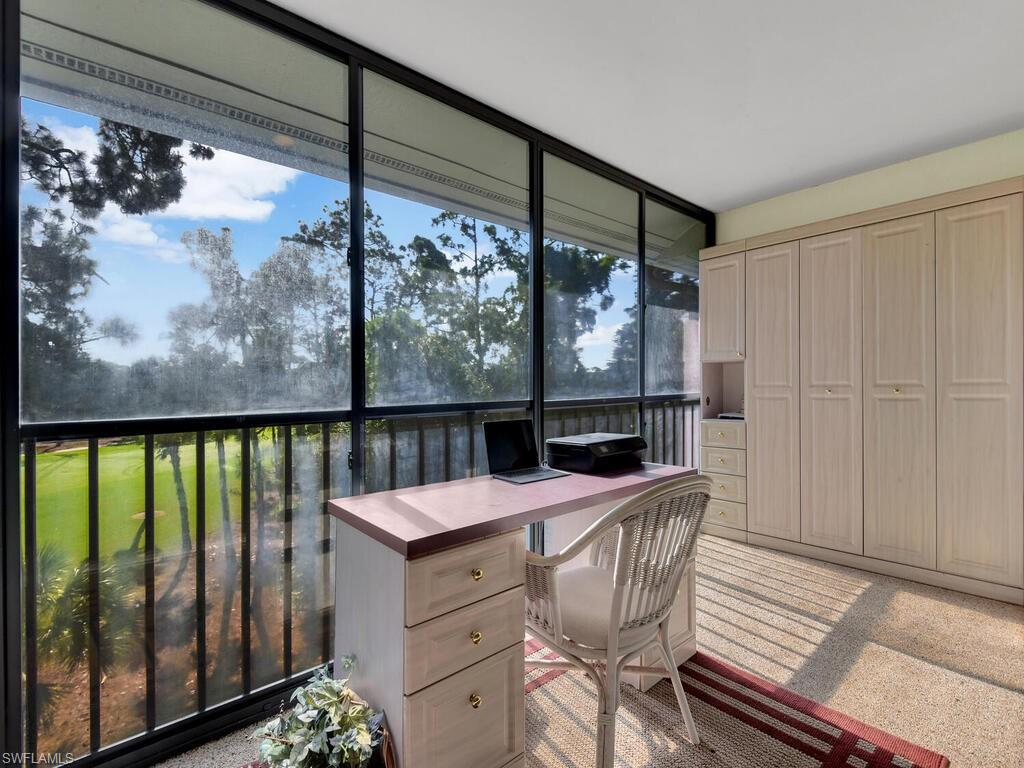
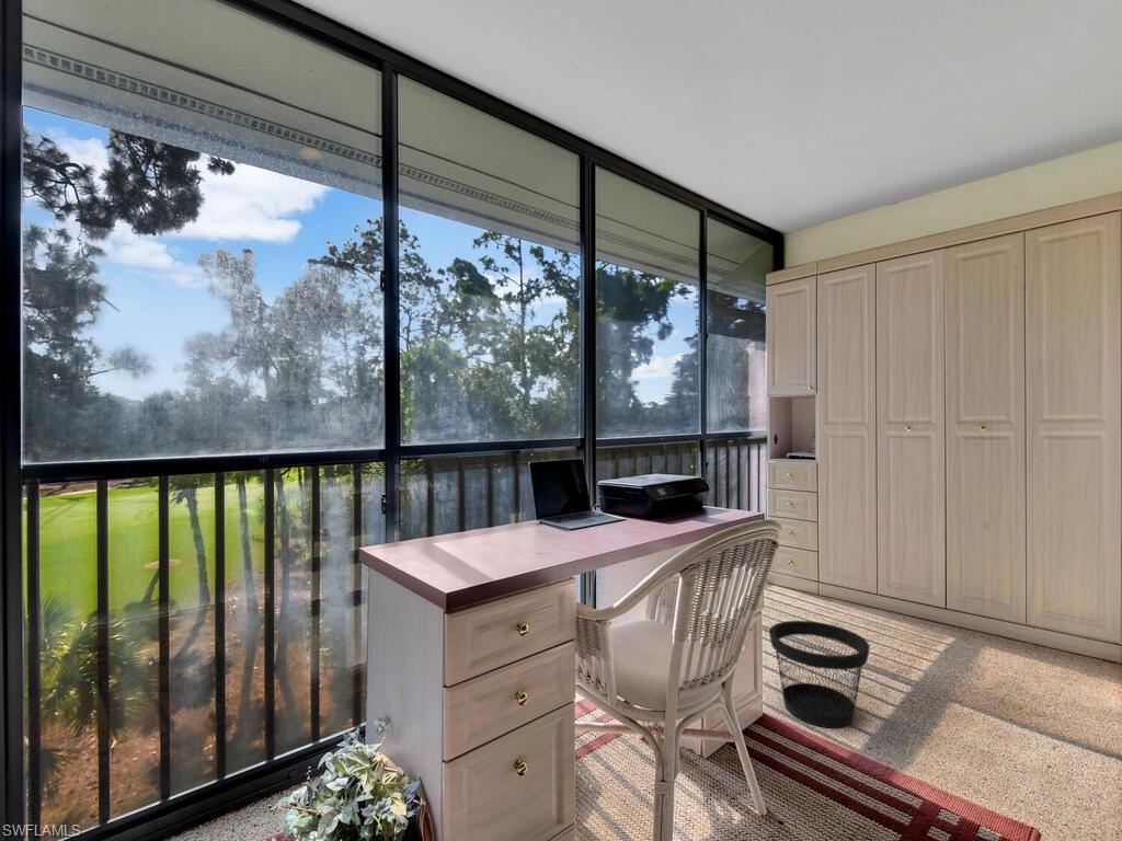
+ wastebasket (818, 675)
